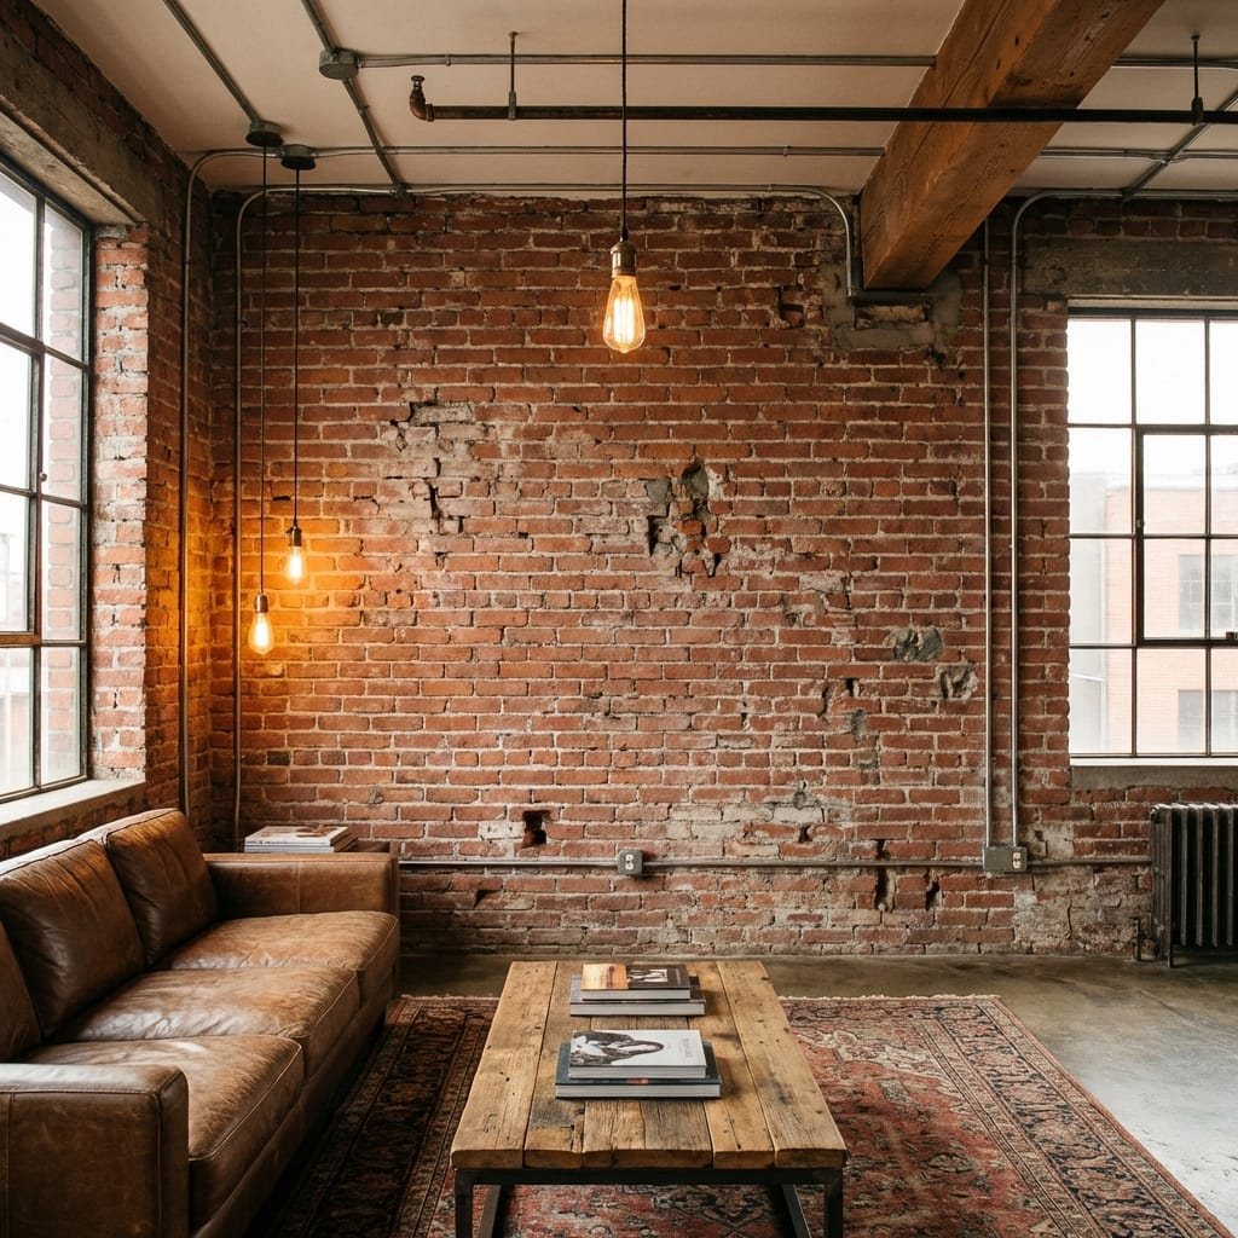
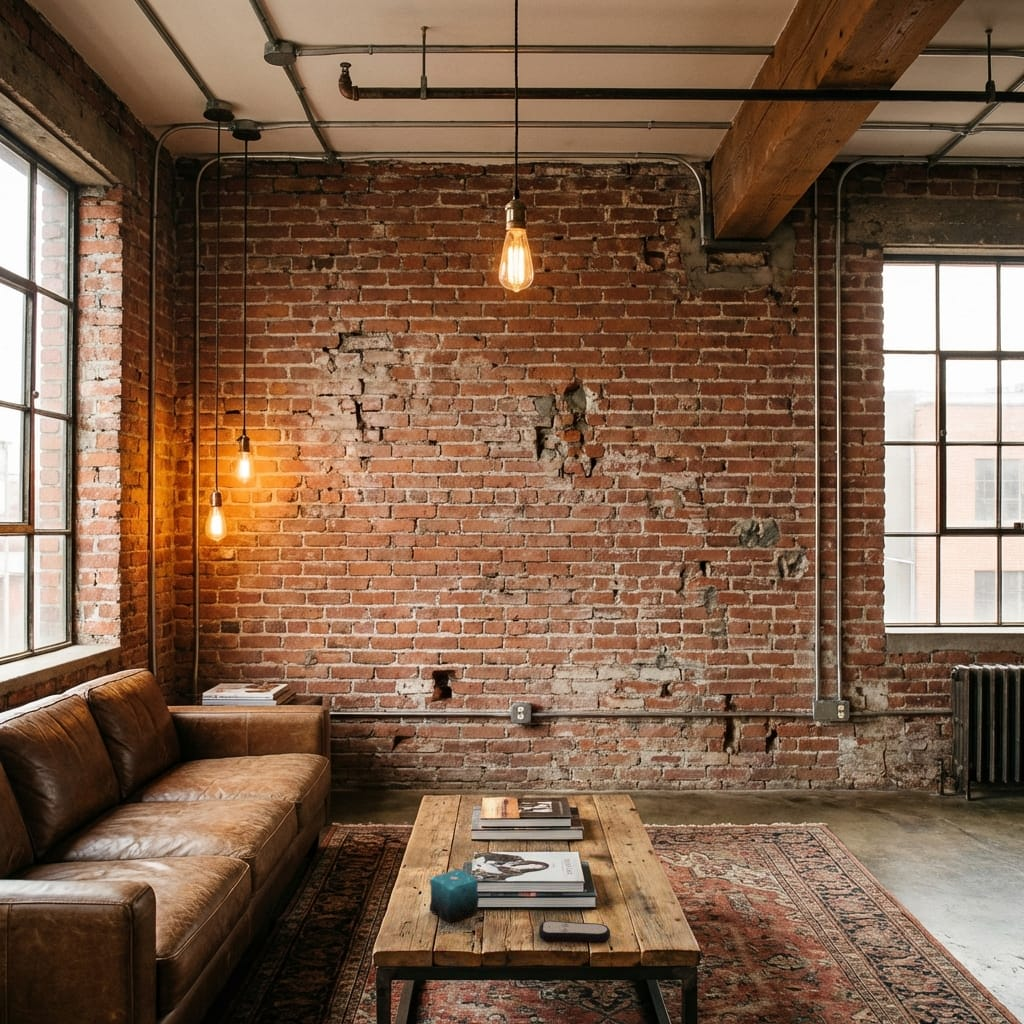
+ remote control (574, 931)
+ candle (454, 888)
